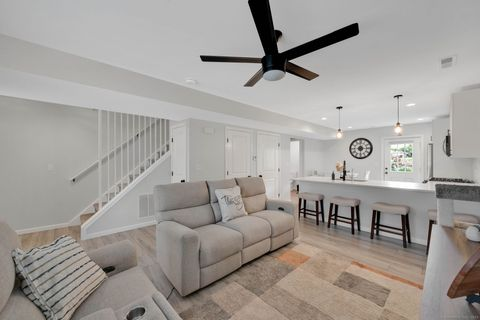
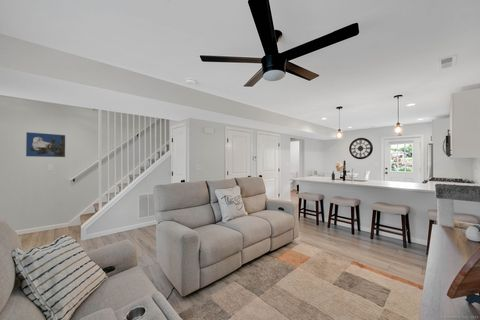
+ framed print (46, 145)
